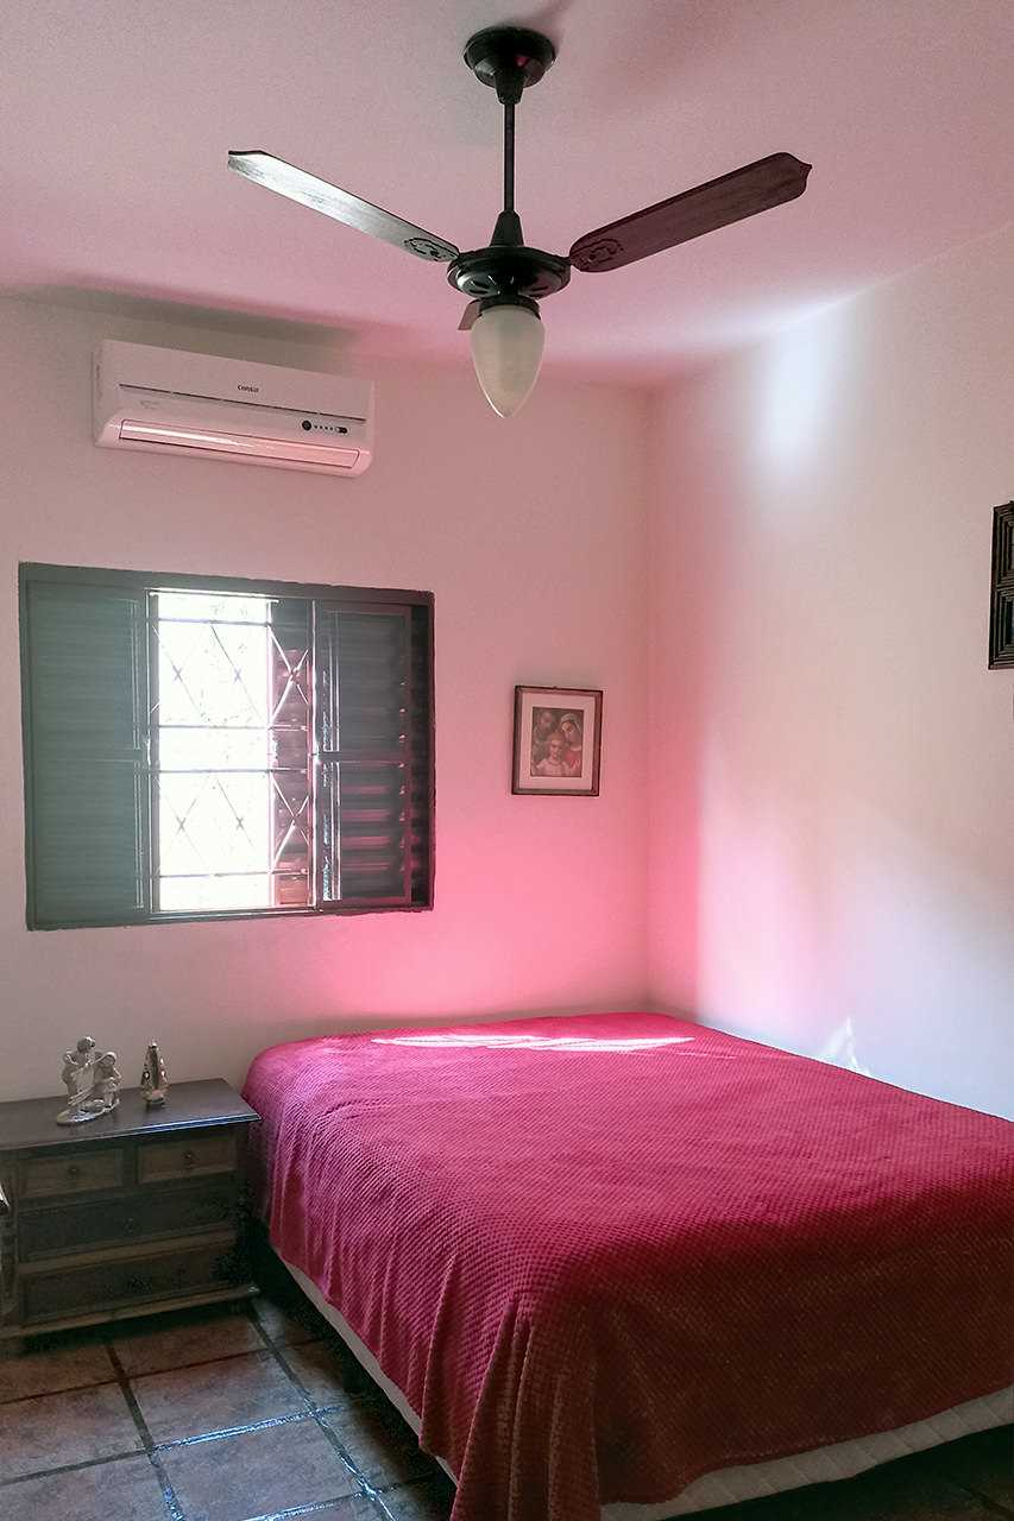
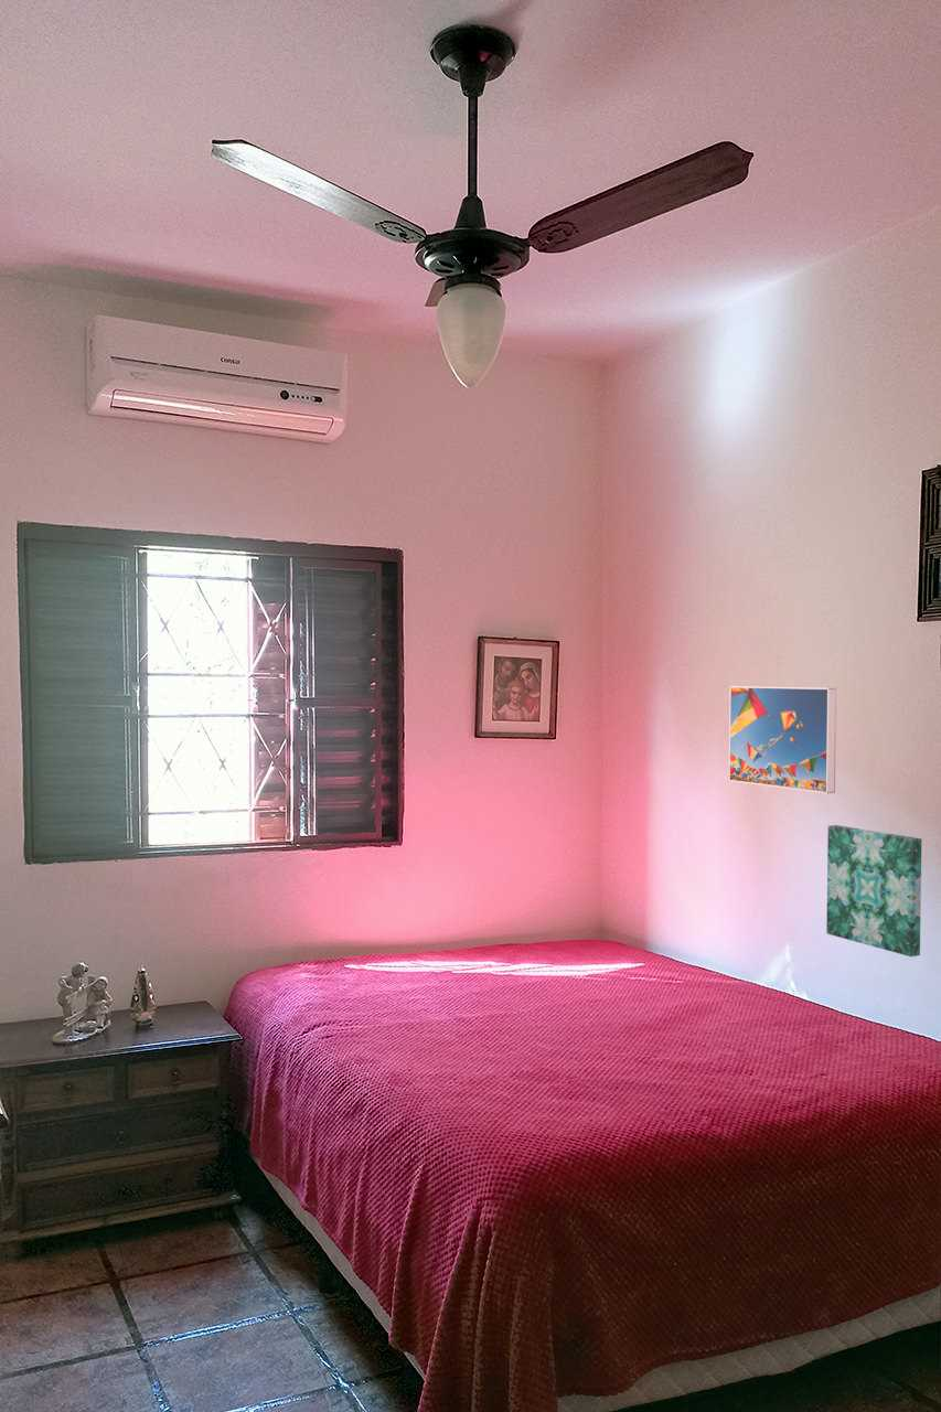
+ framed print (779, 737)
+ wall art (872, 888)
